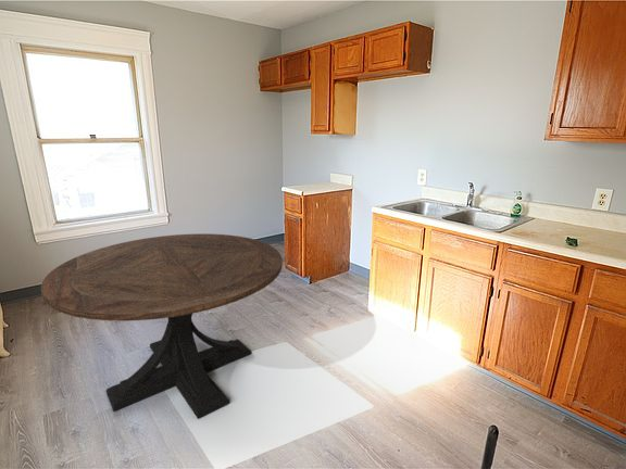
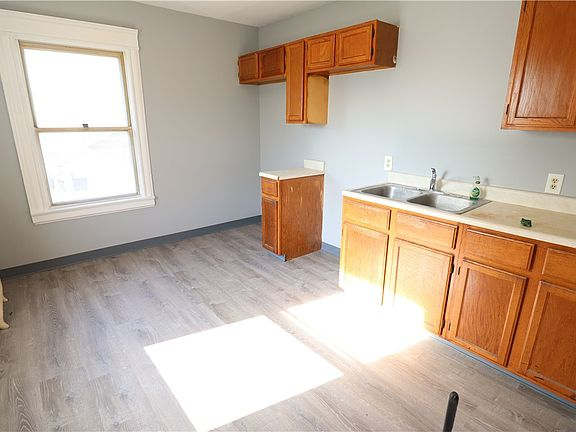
- round table (179, 319)
